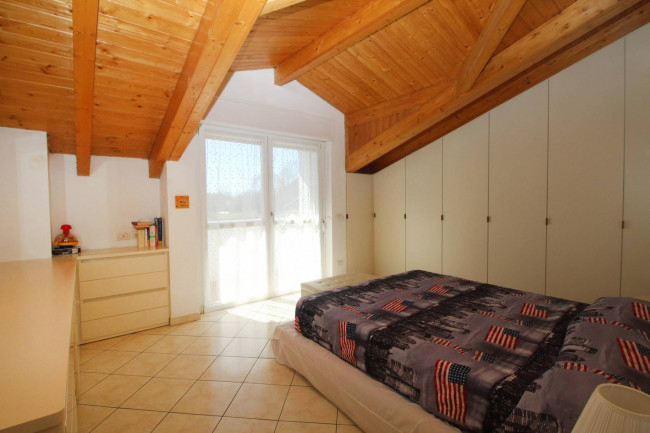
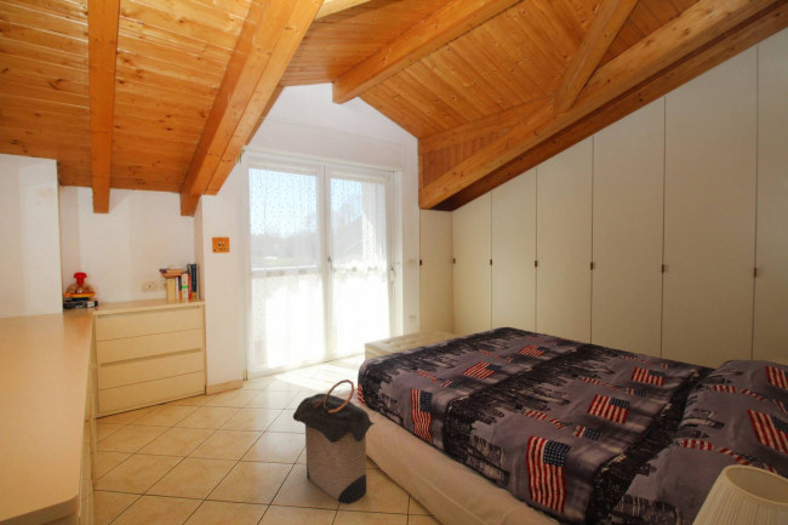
+ laundry hamper (331, 432)
